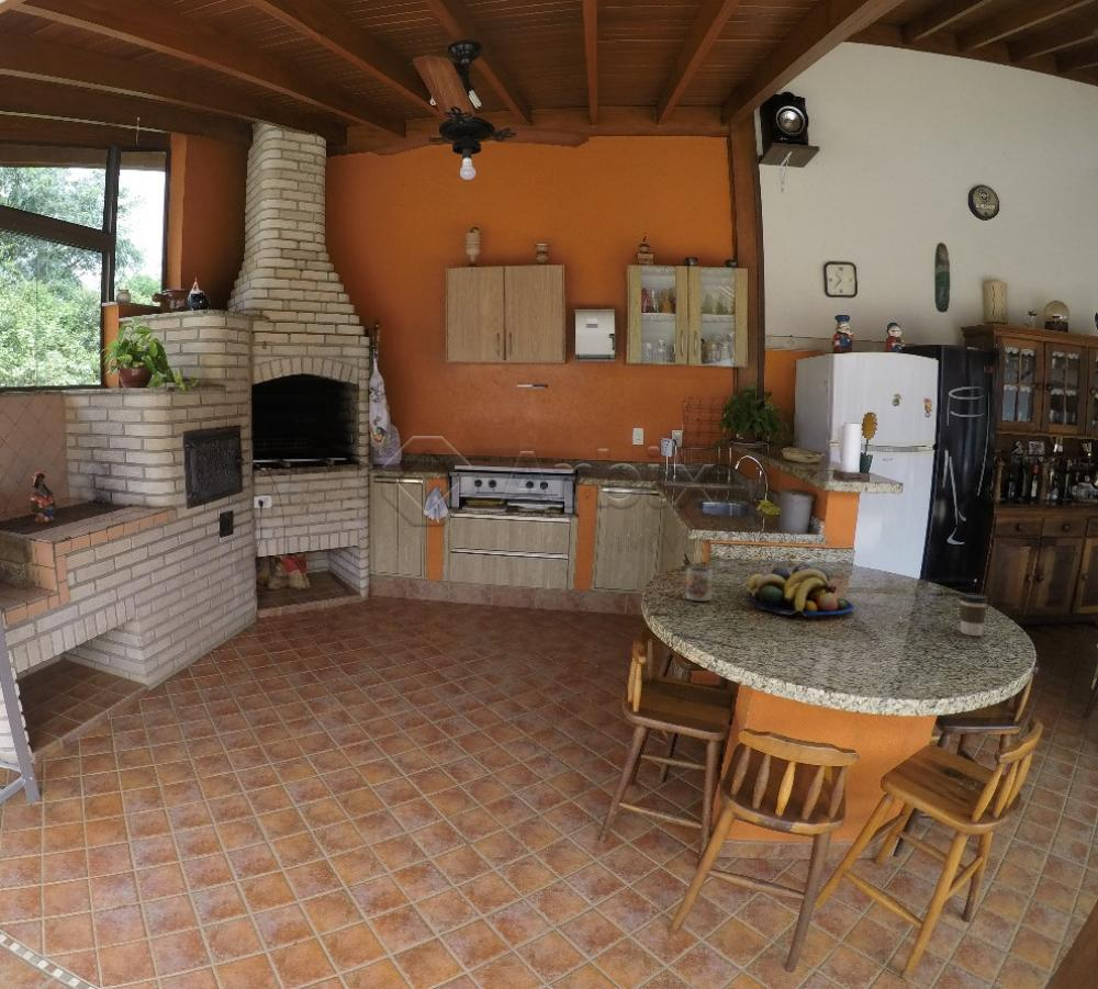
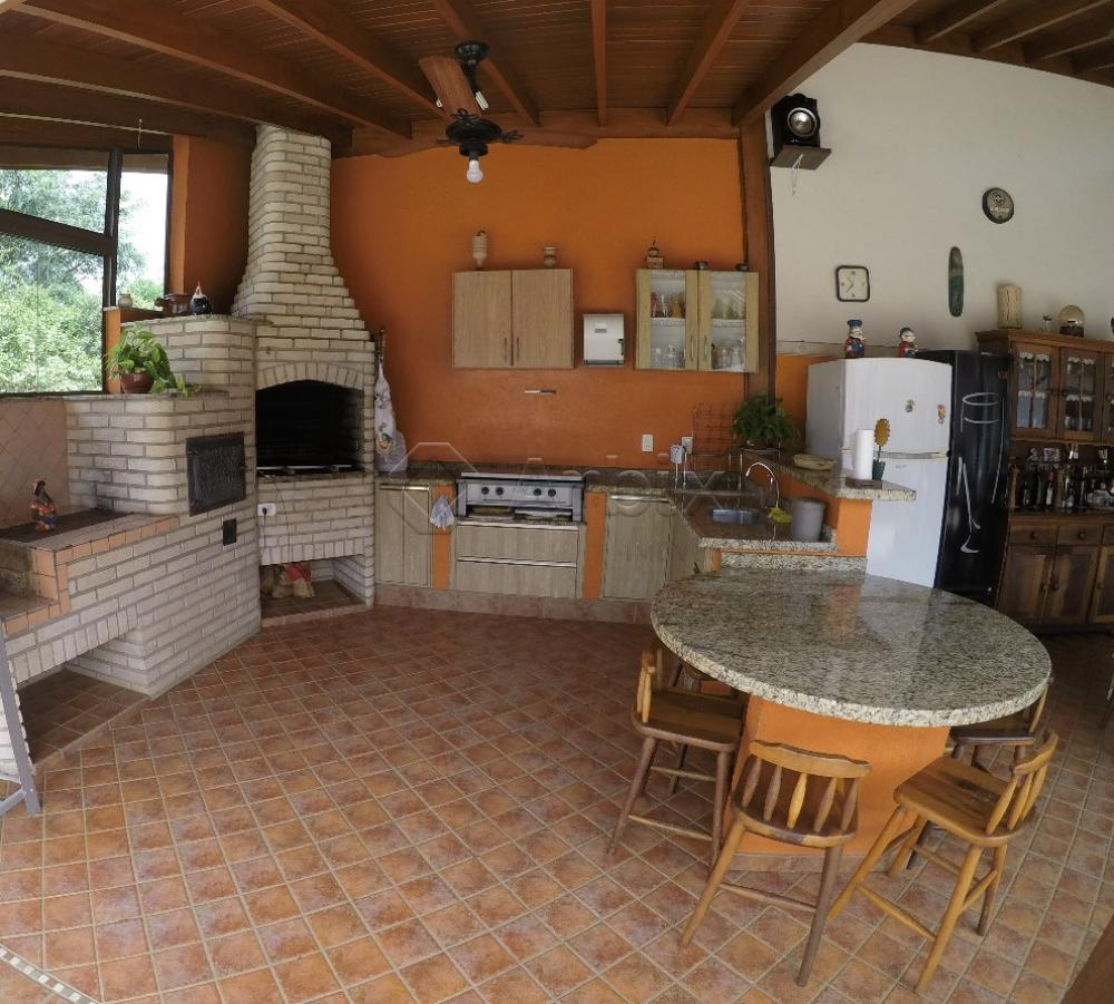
- mug (699, 582)
- fruit bowl (800, 585)
- coffee cup (972, 614)
